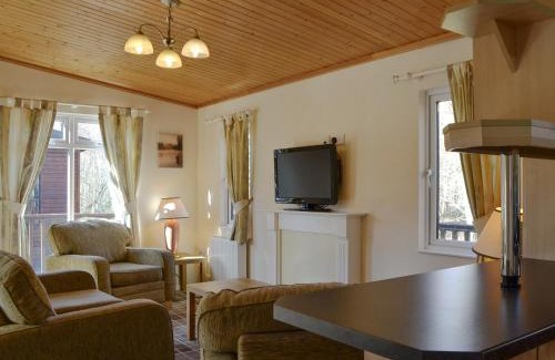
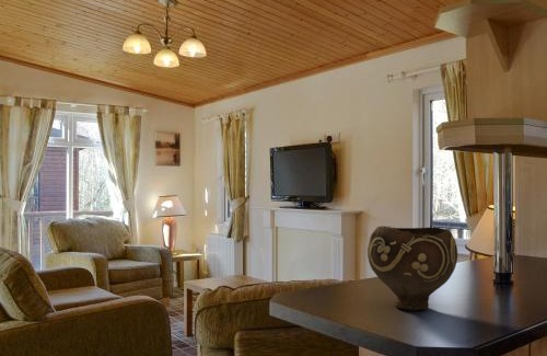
+ bowl (411, 265)
